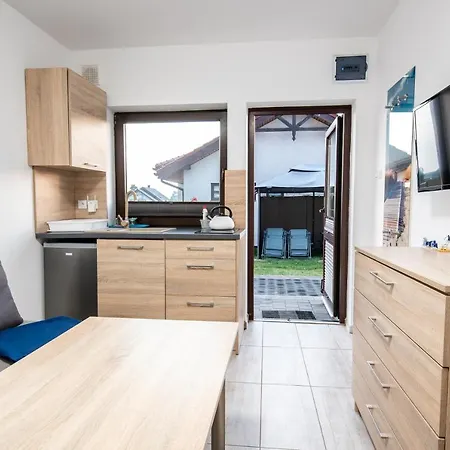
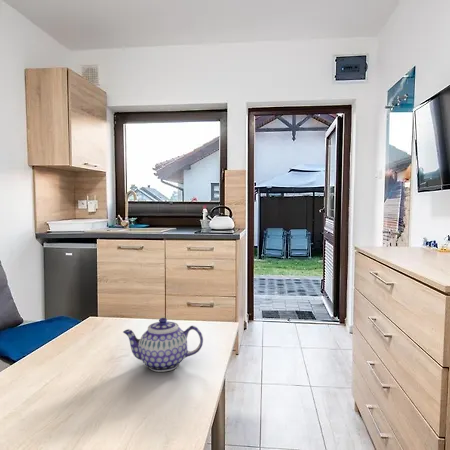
+ teapot (163, 341)
